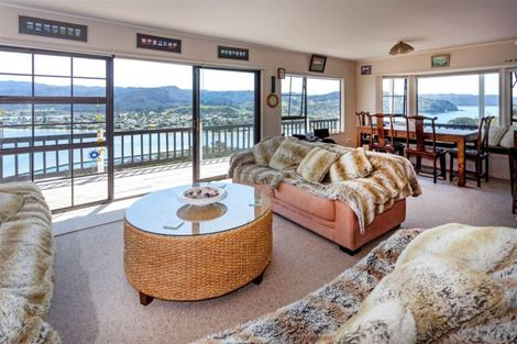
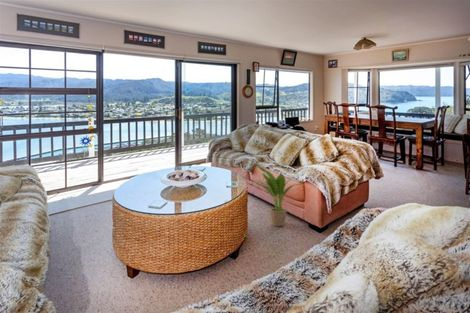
+ potted plant (275, 195)
